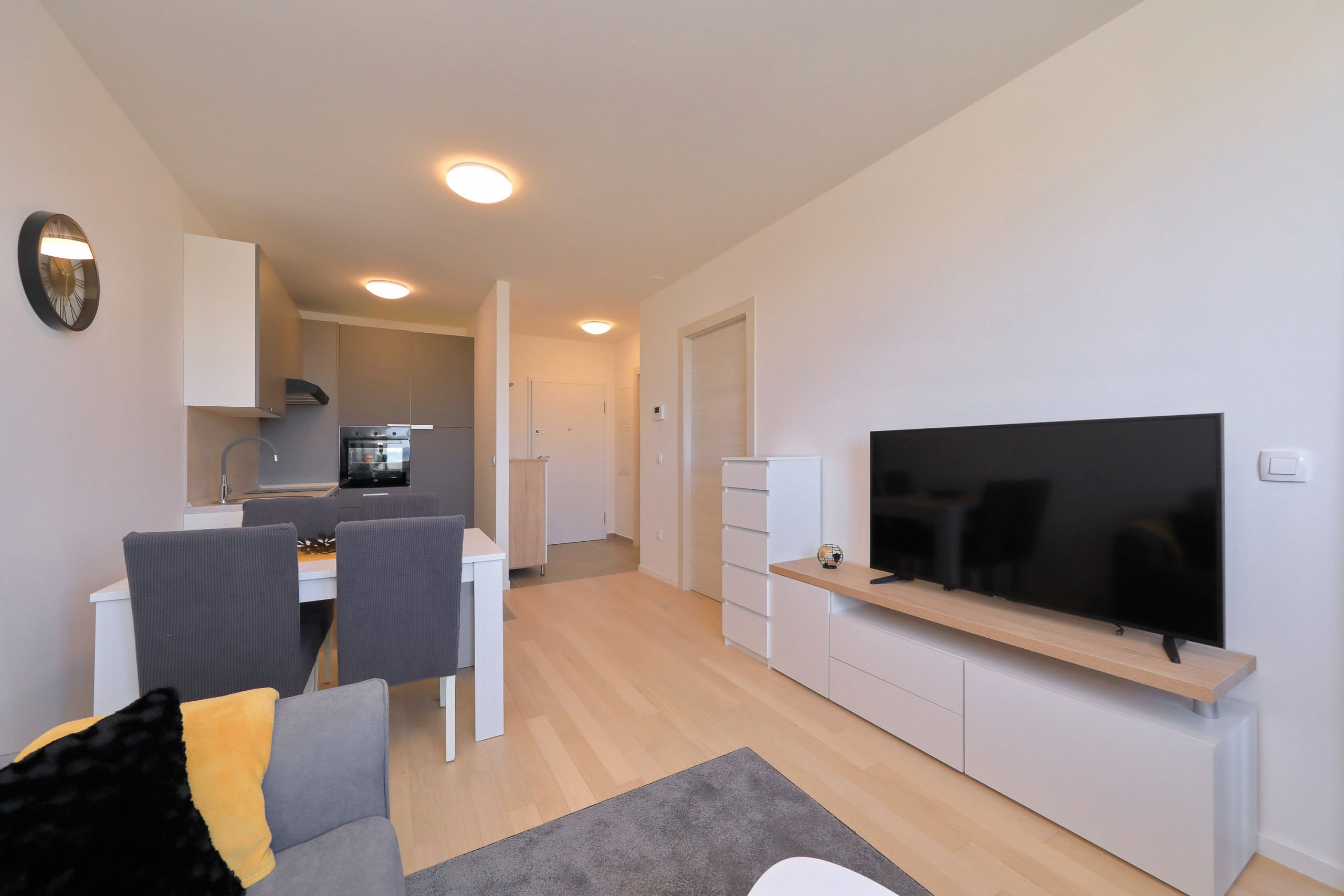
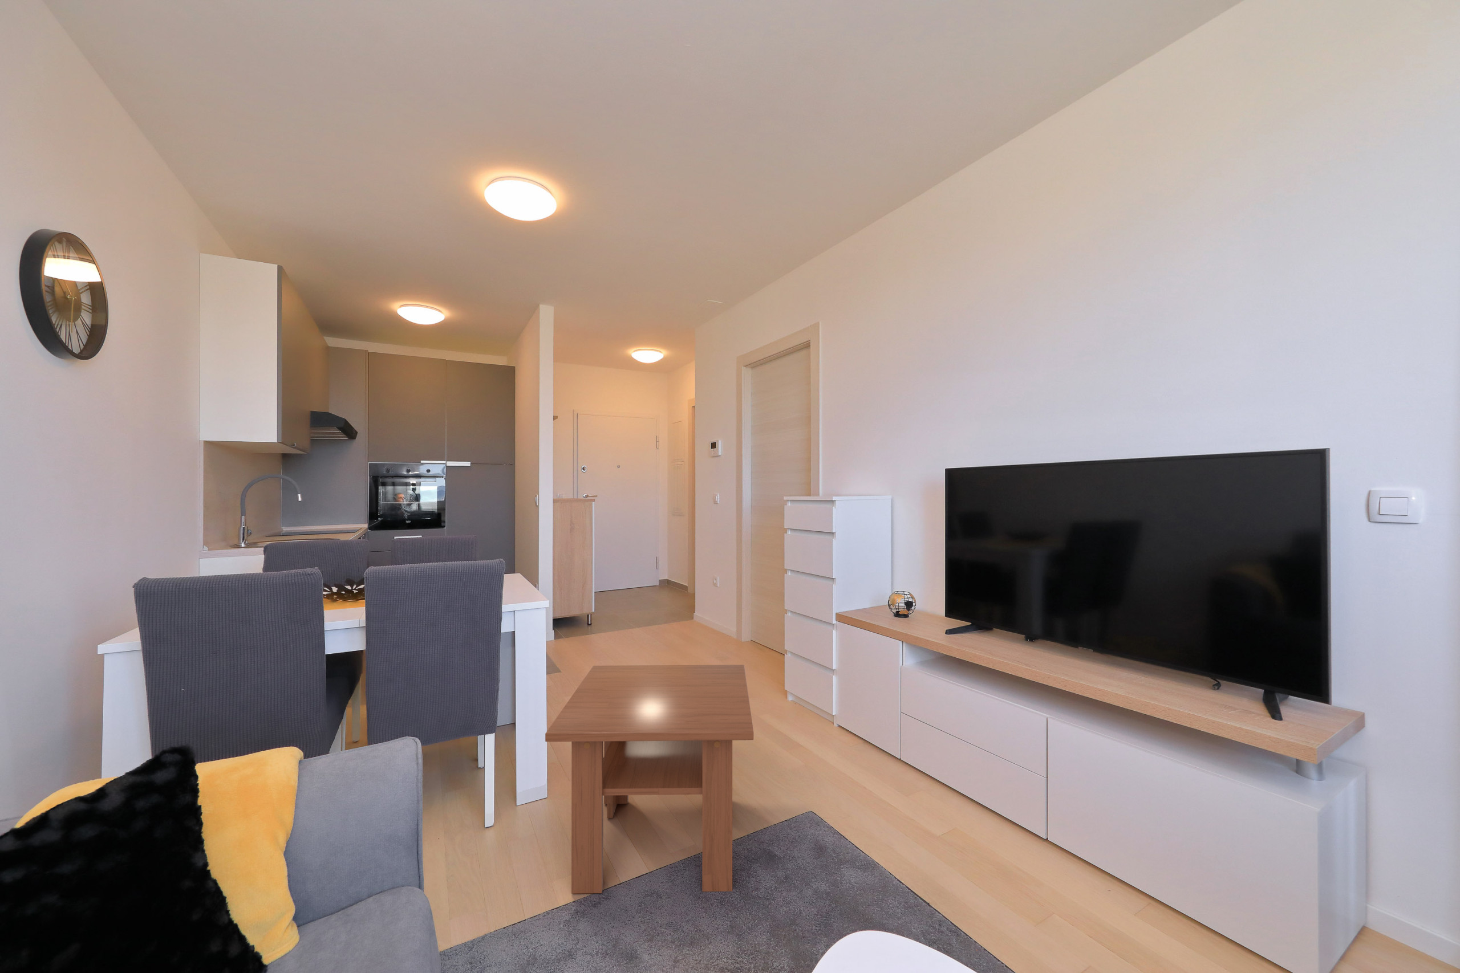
+ coffee table (660, 767)
